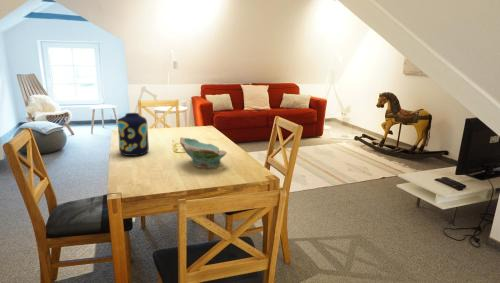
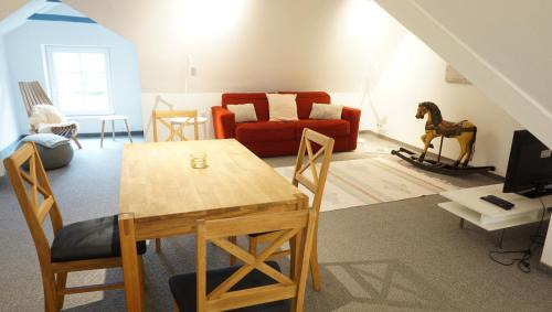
- vase (133, 133)
- bowl (203, 152)
